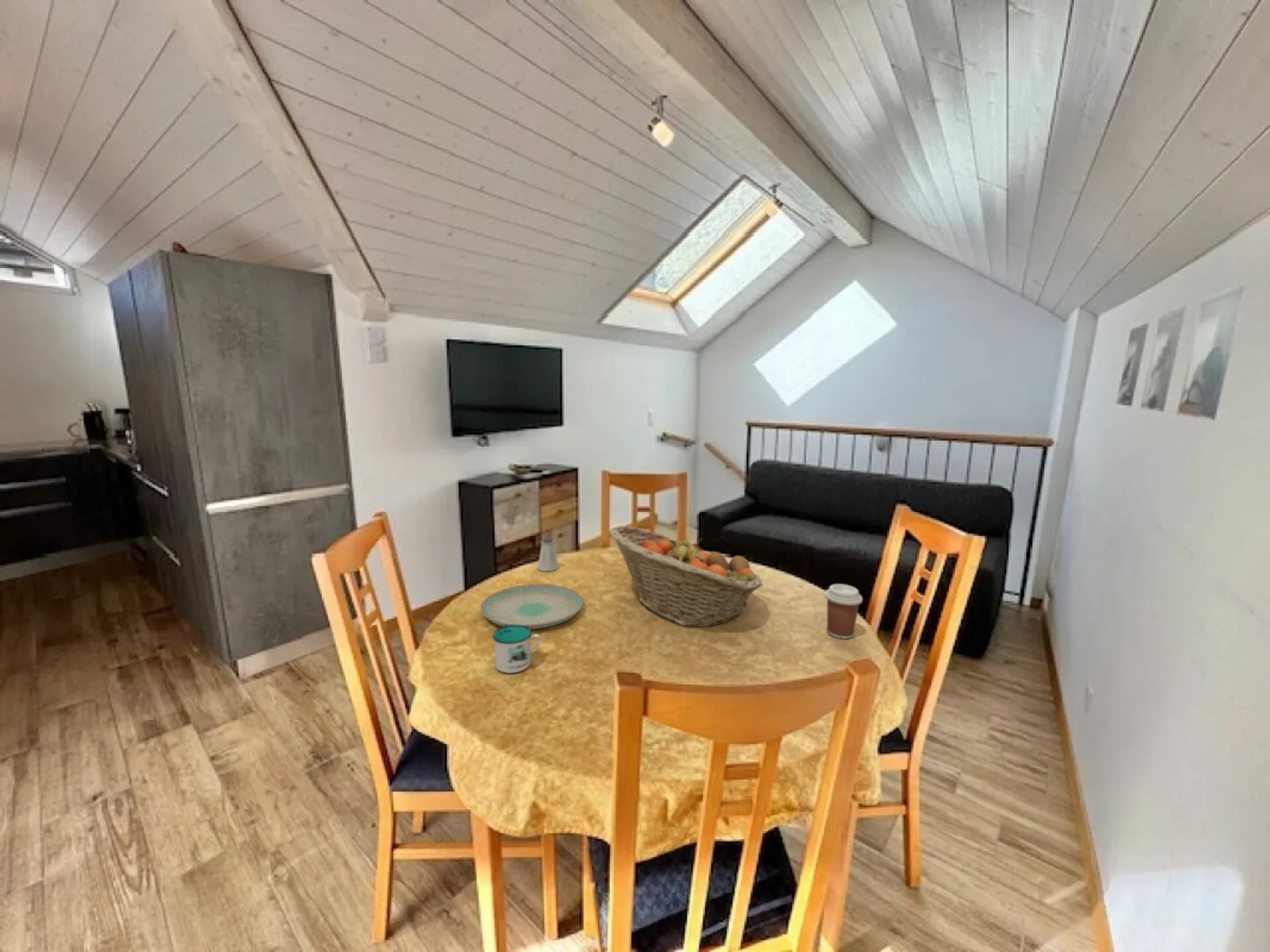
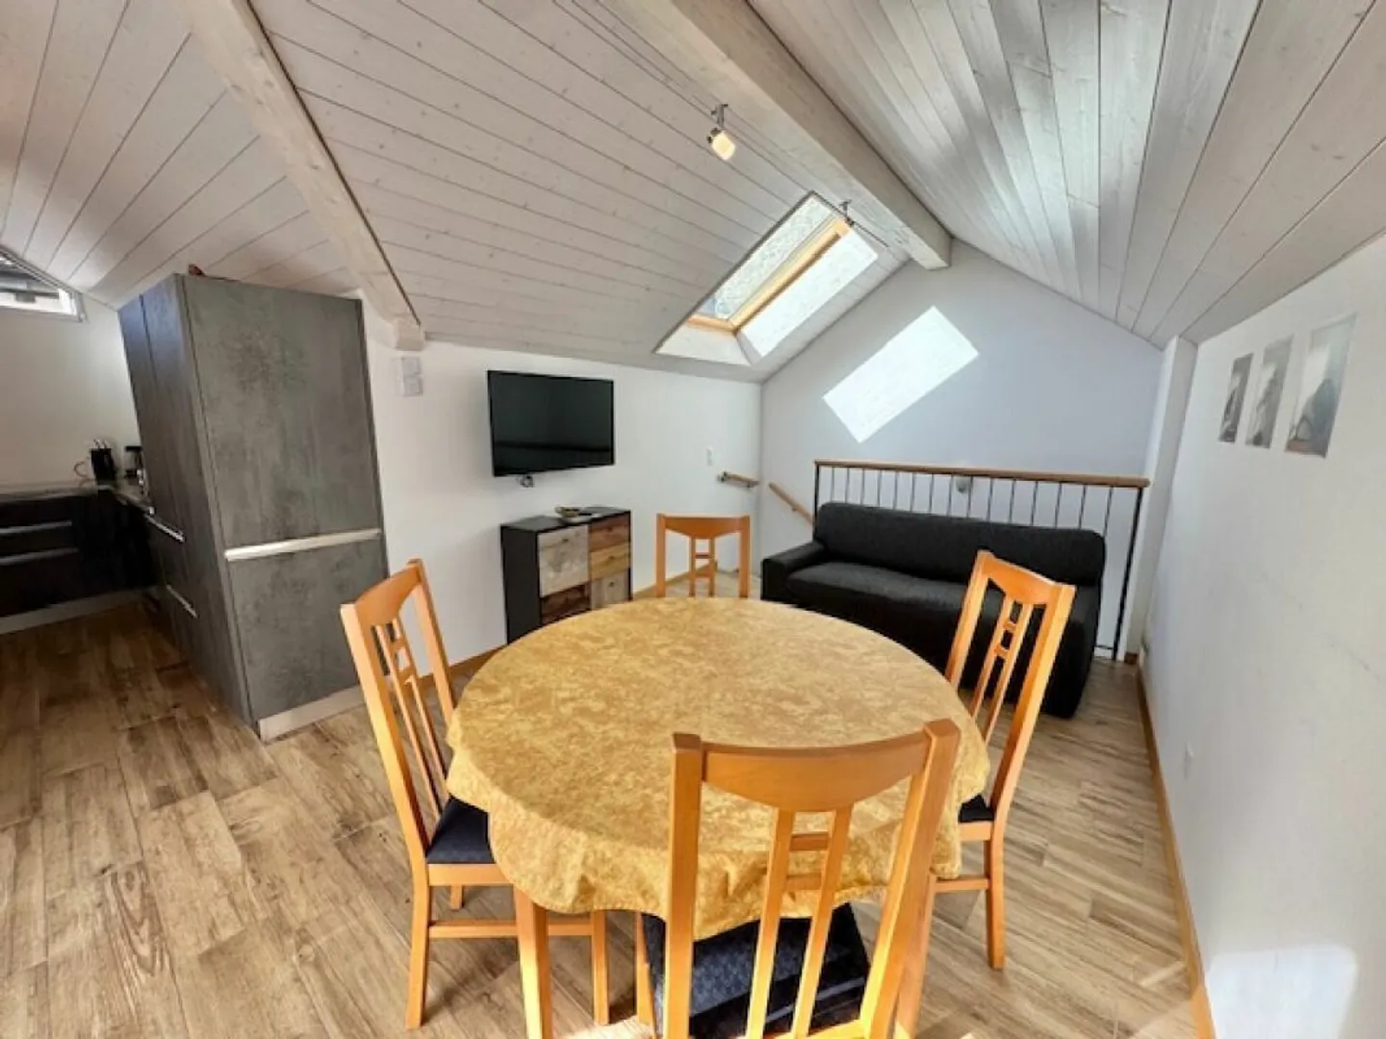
- saltshaker (548, 553)
- fruit basket (682, 567)
- plate (533, 606)
- mug (518, 647)
- coffee cup (841, 611)
